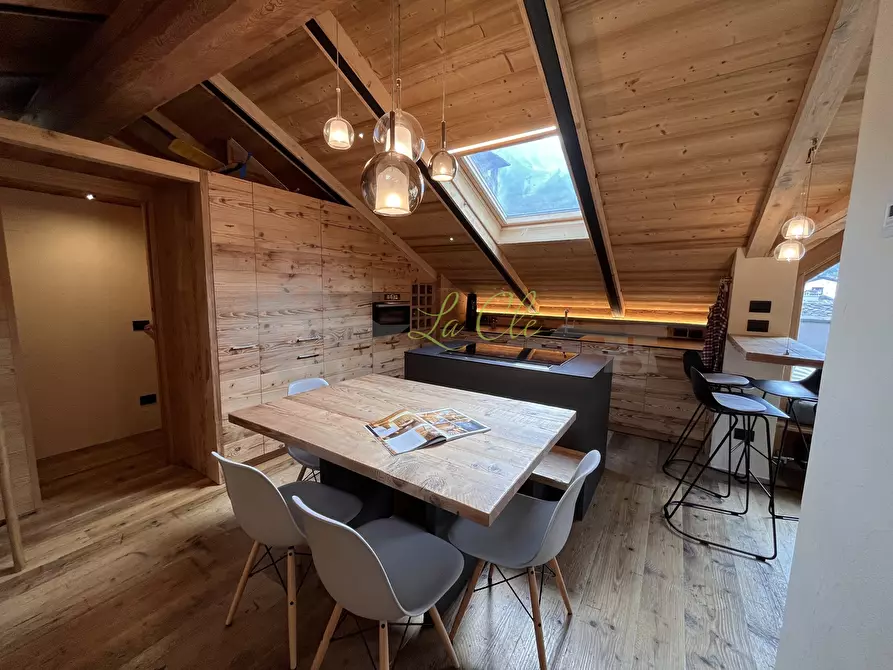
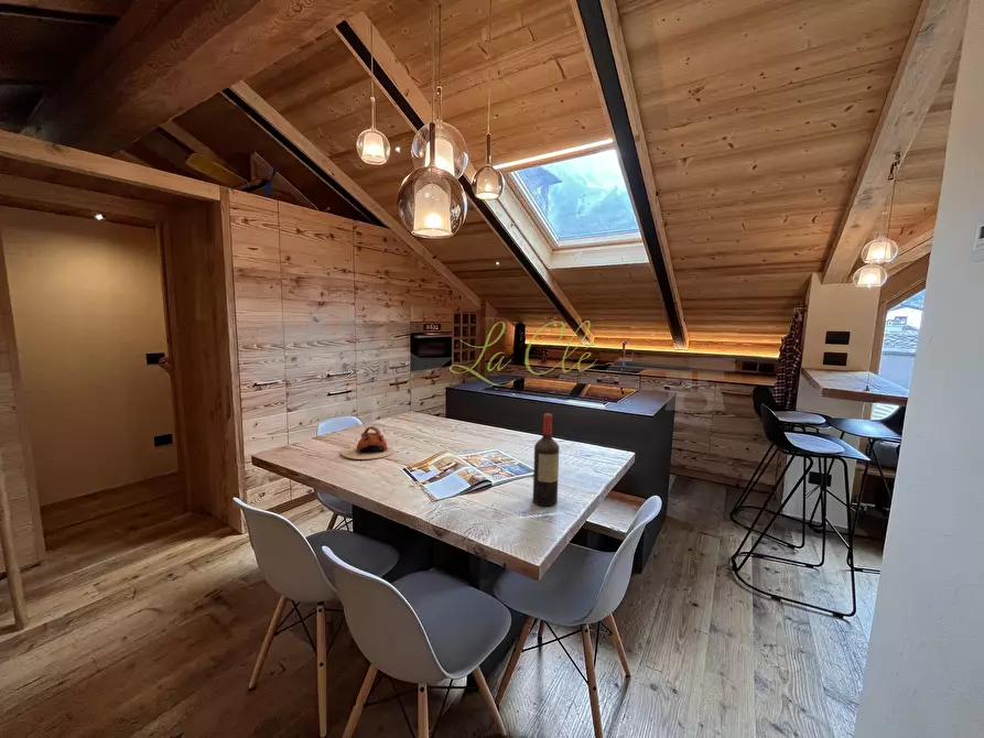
+ wine bottle (545, 458)
+ teapot (369, 438)
